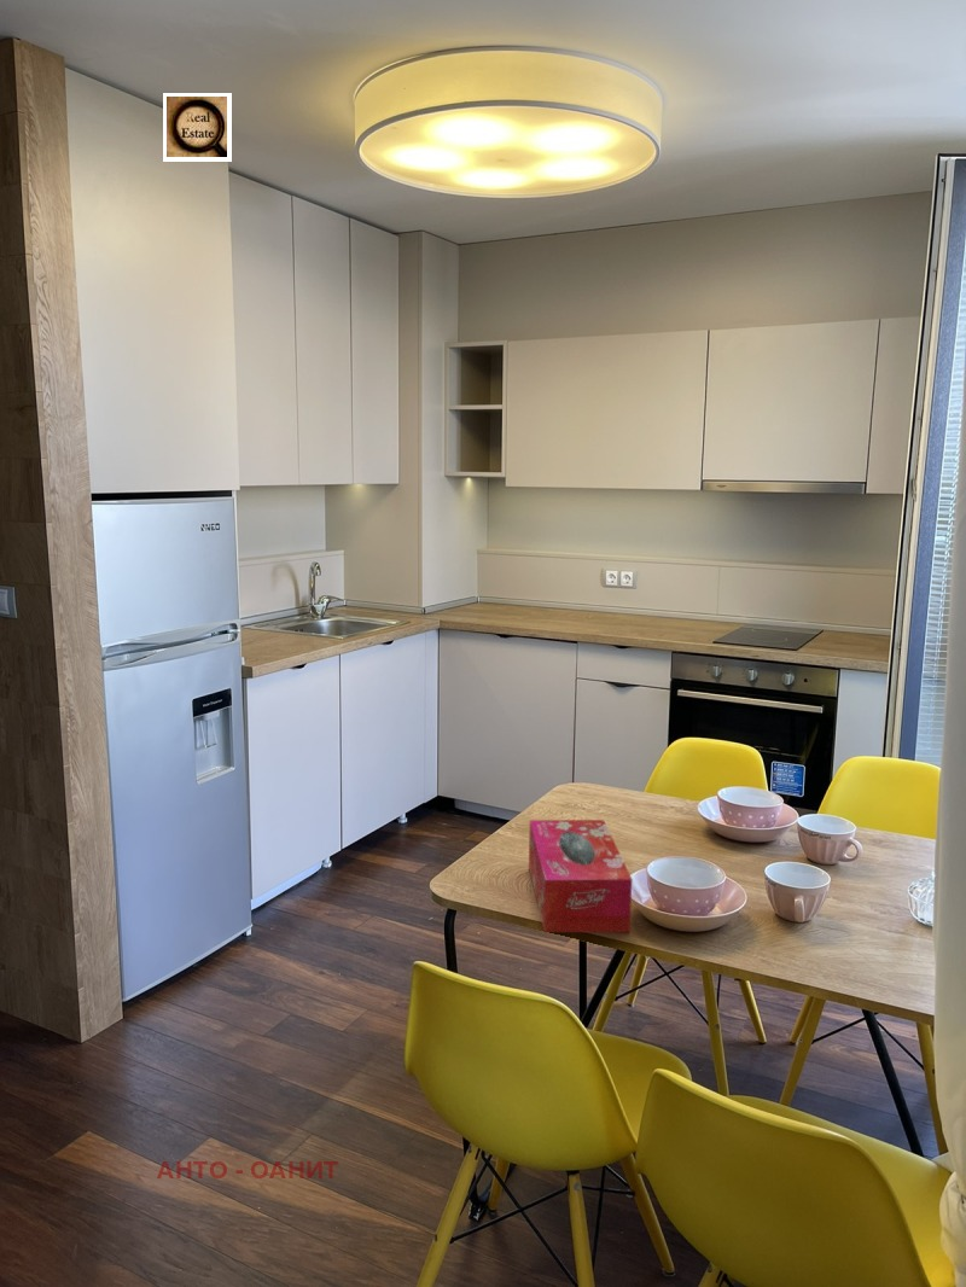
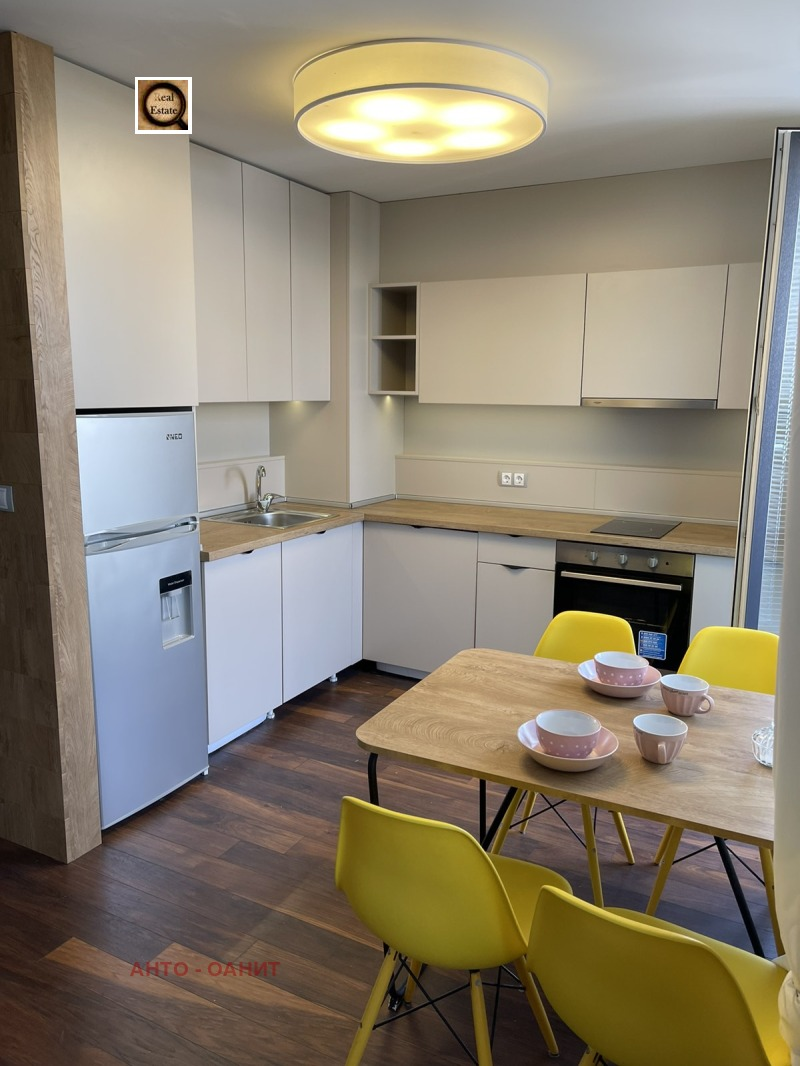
- tissue box (576, 872)
